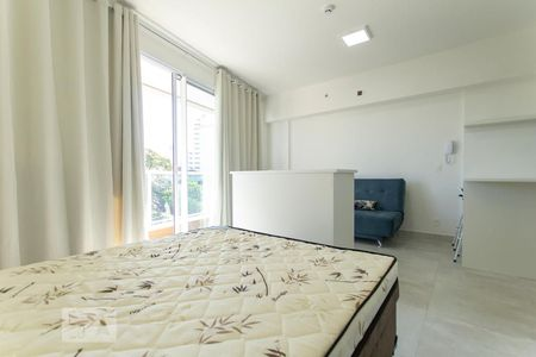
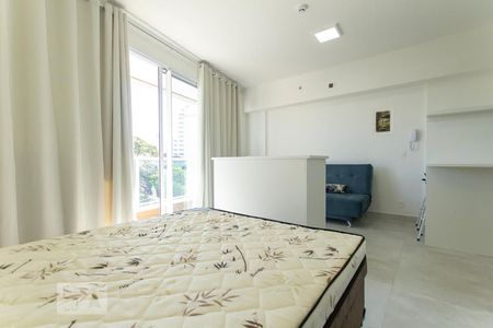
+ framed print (382, 121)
